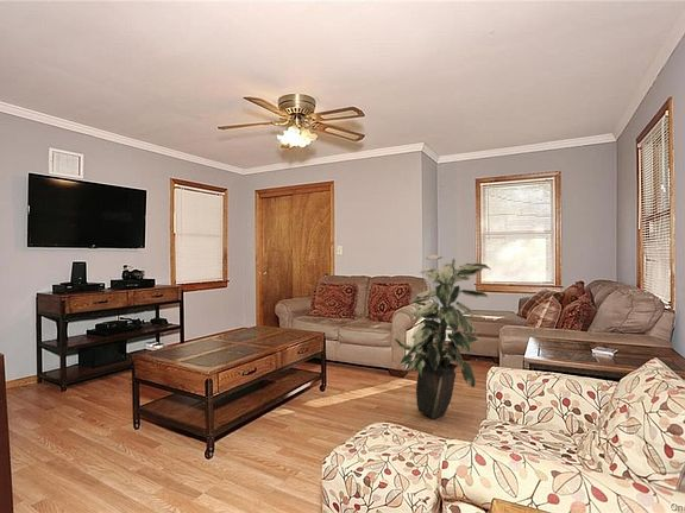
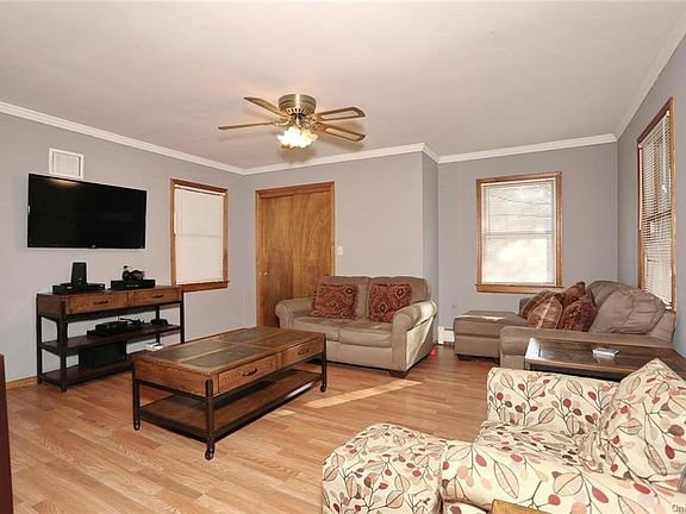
- indoor plant (441, 335)
